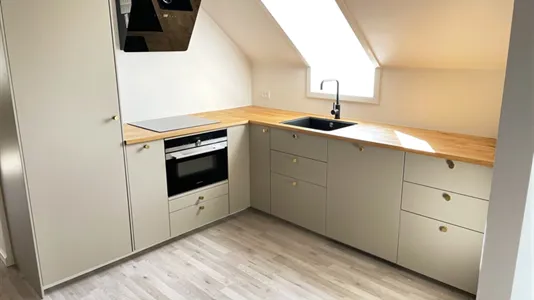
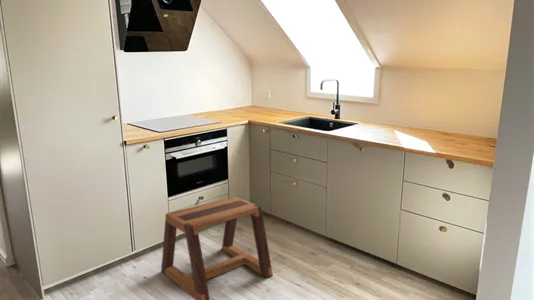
+ stool (222, 244)
